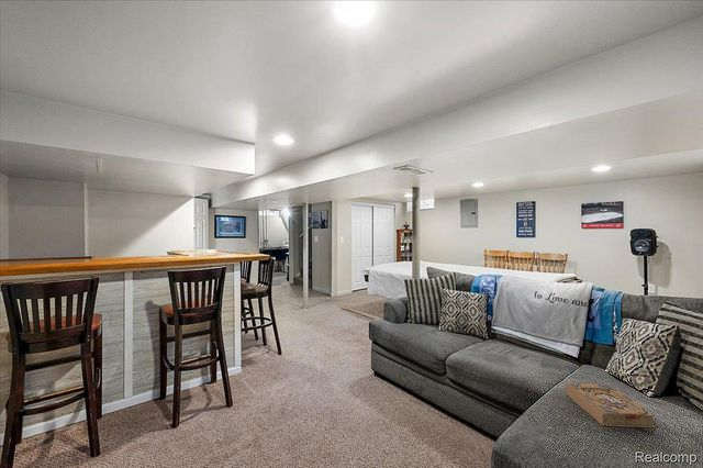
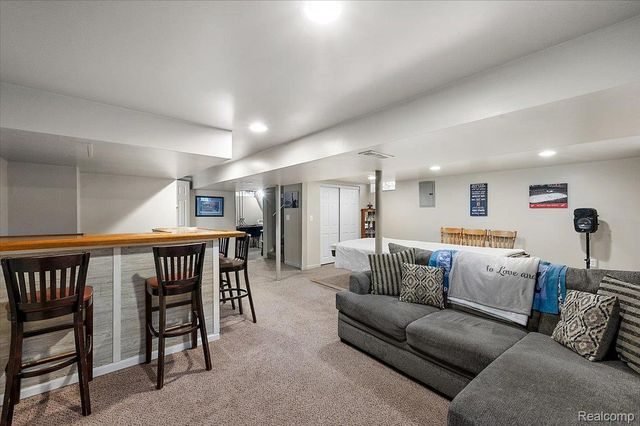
- book (609, 403)
